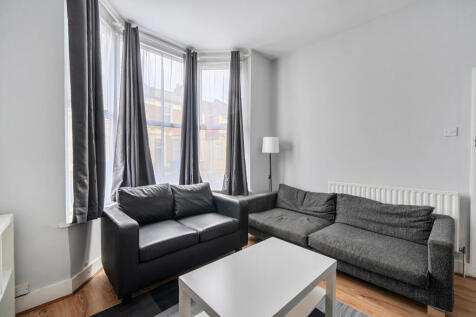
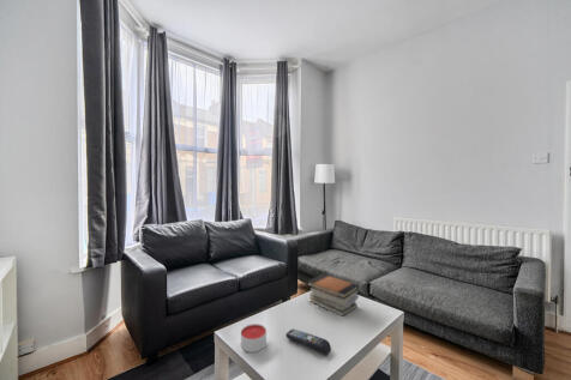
+ book stack (332, 294)
+ remote control (307, 339)
+ candle (253, 337)
